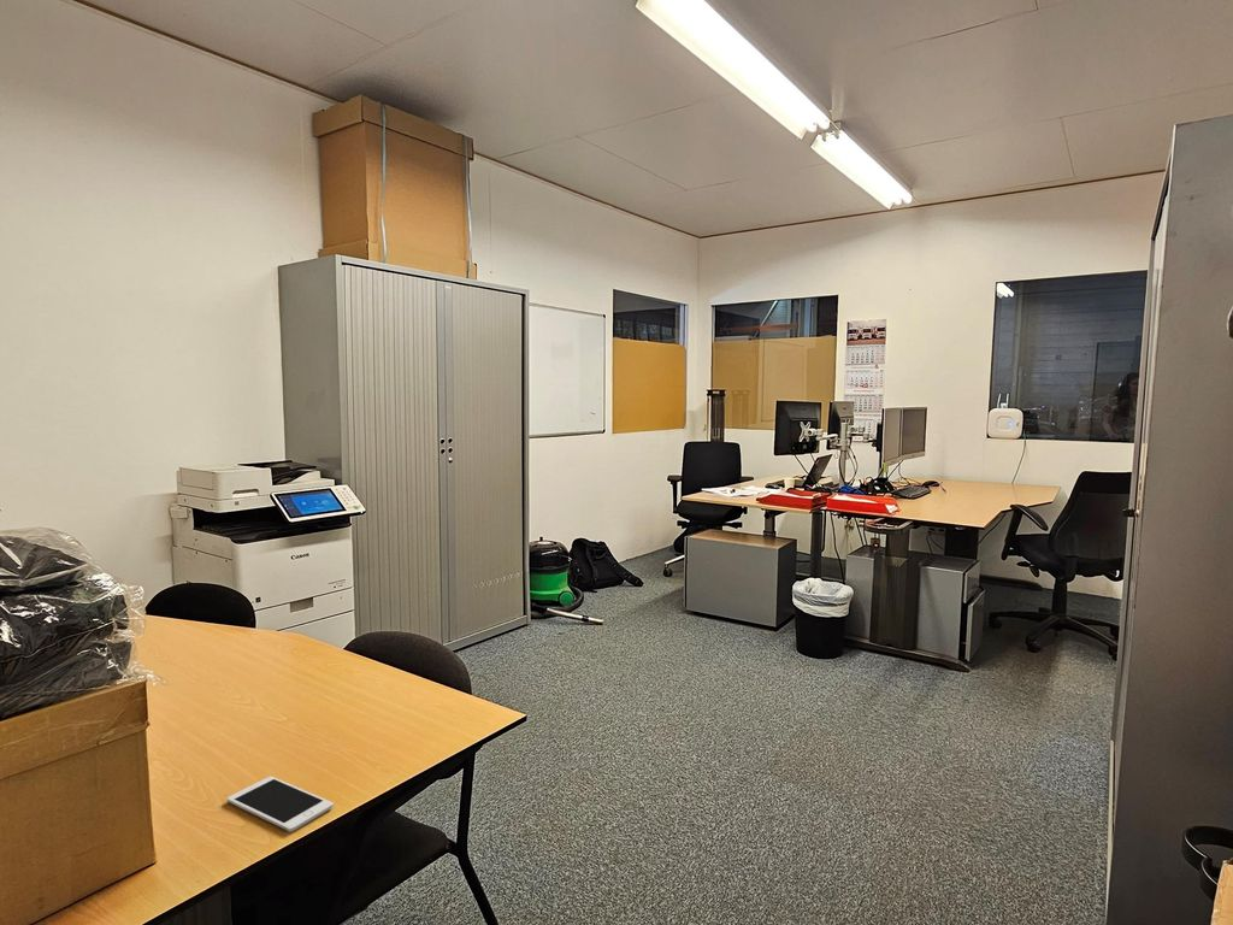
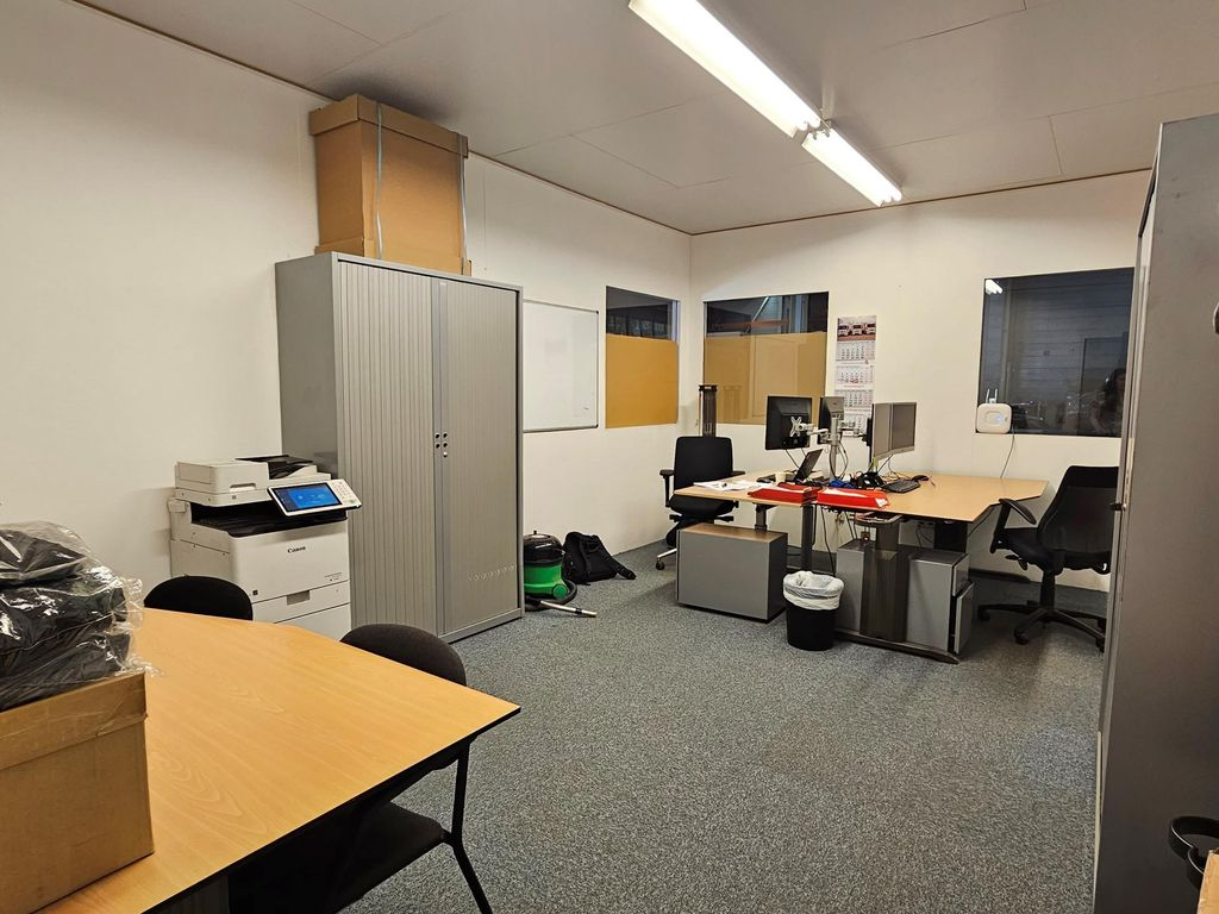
- cell phone (279, 802)
